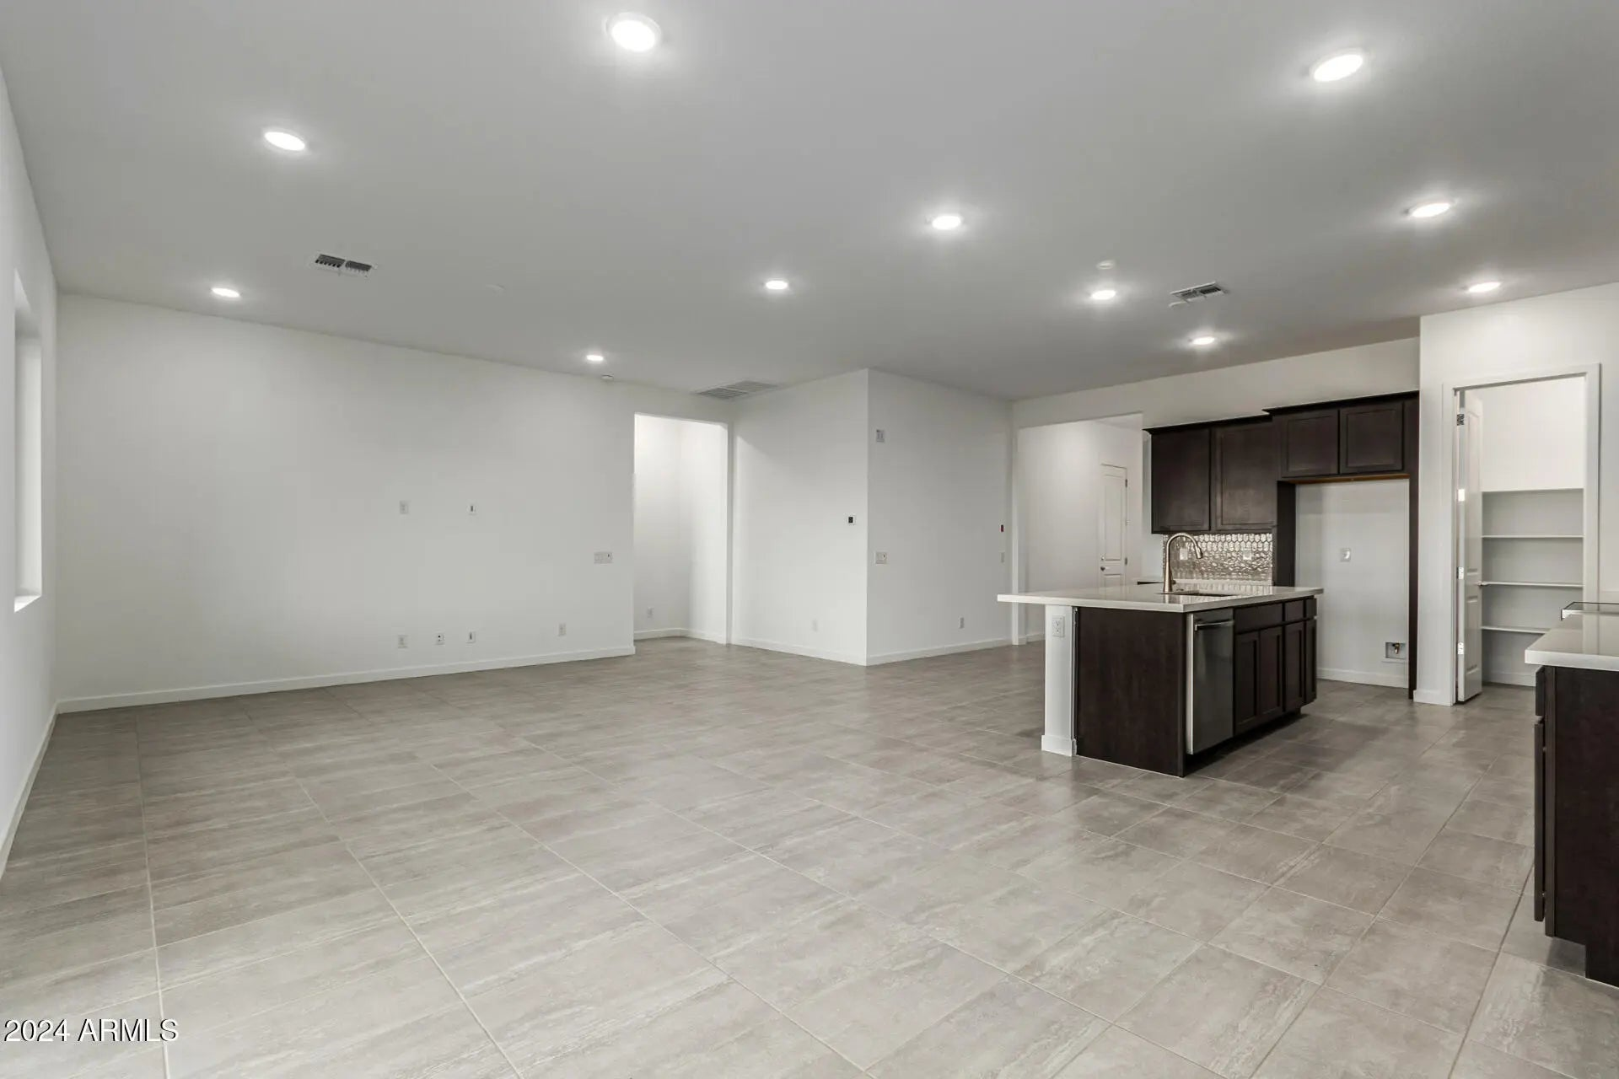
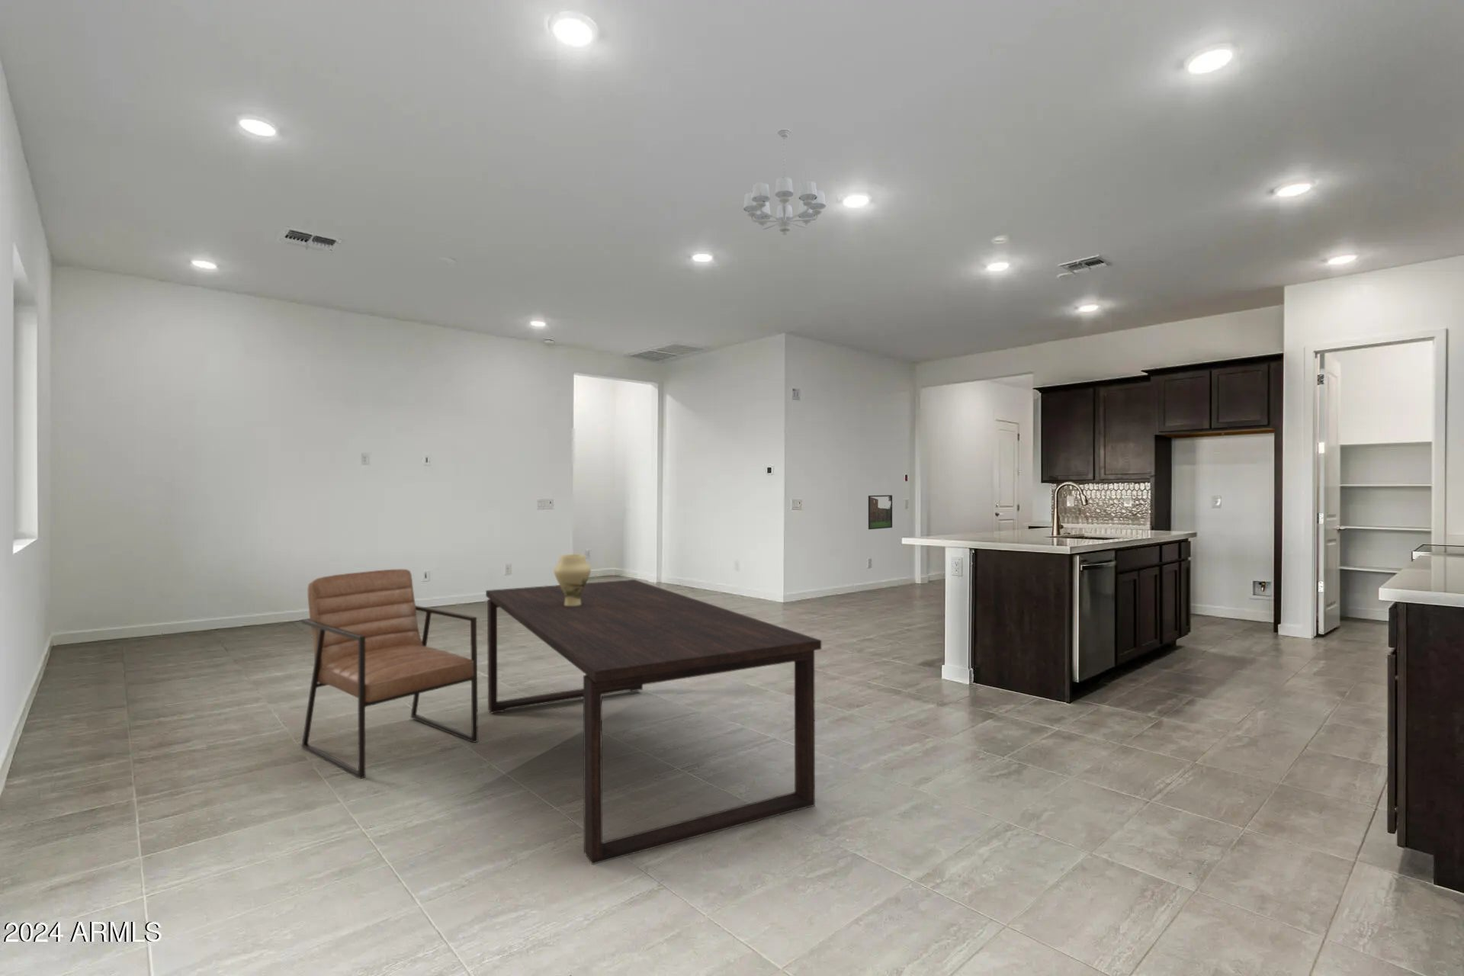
+ chandelier (784, 184)
+ vase (573, 580)
+ dining table (621, 680)
+ chair (390, 660)
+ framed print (880, 512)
